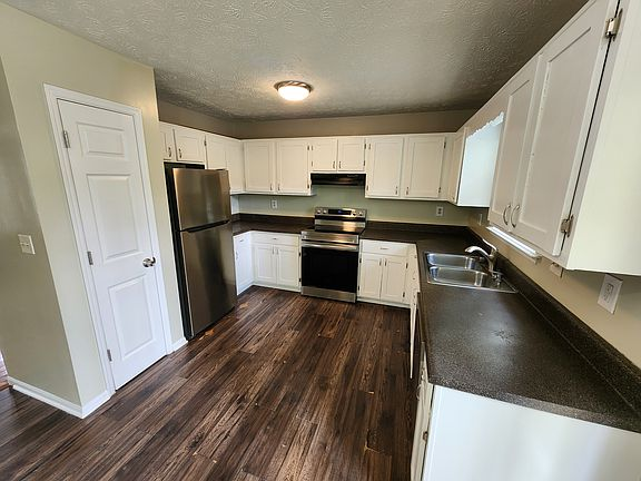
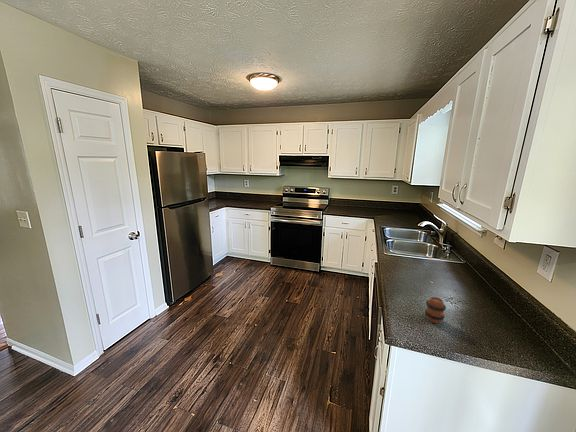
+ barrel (435, 309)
